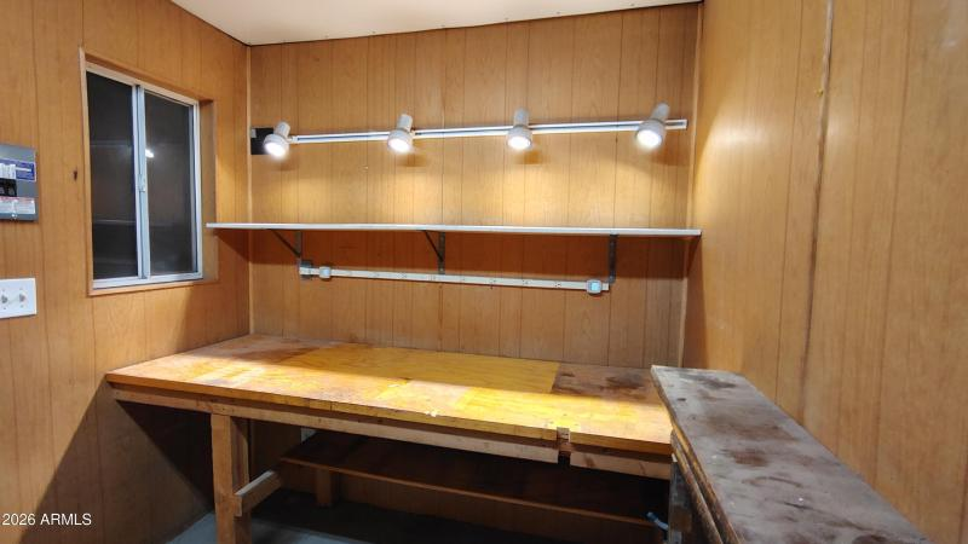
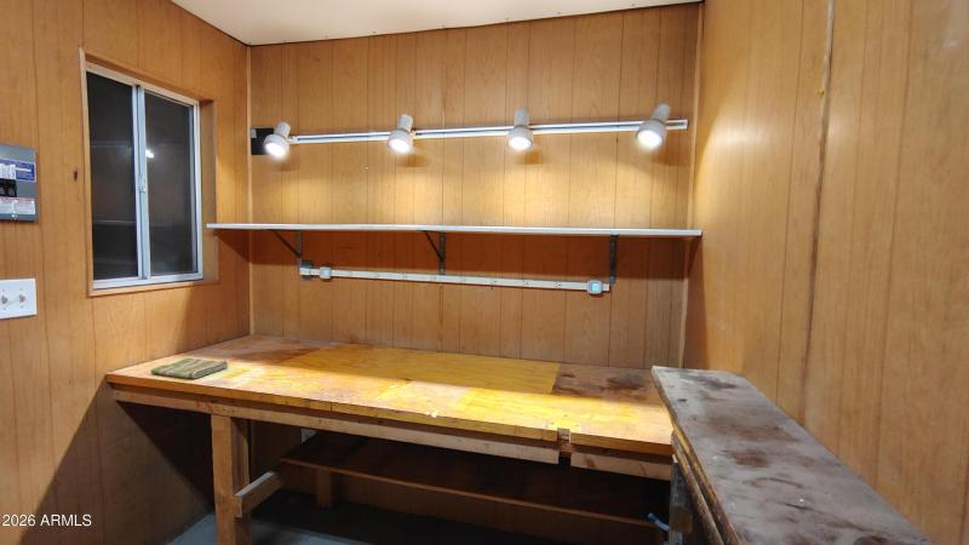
+ dish towel (190, 366)
